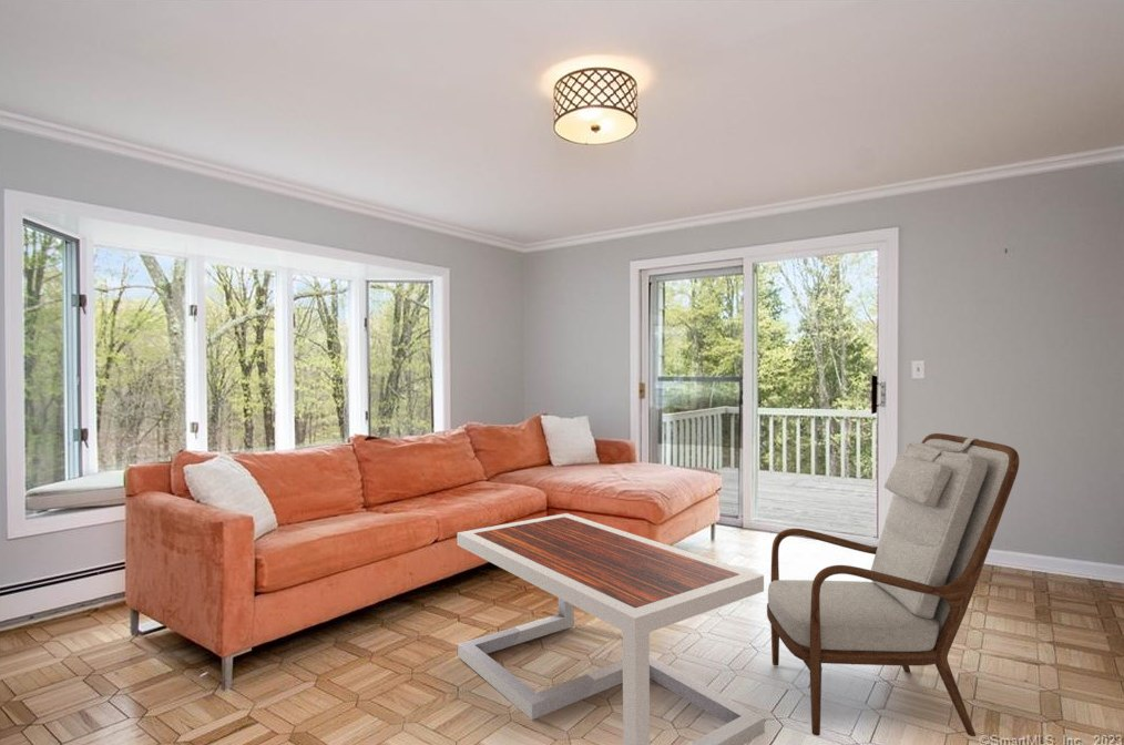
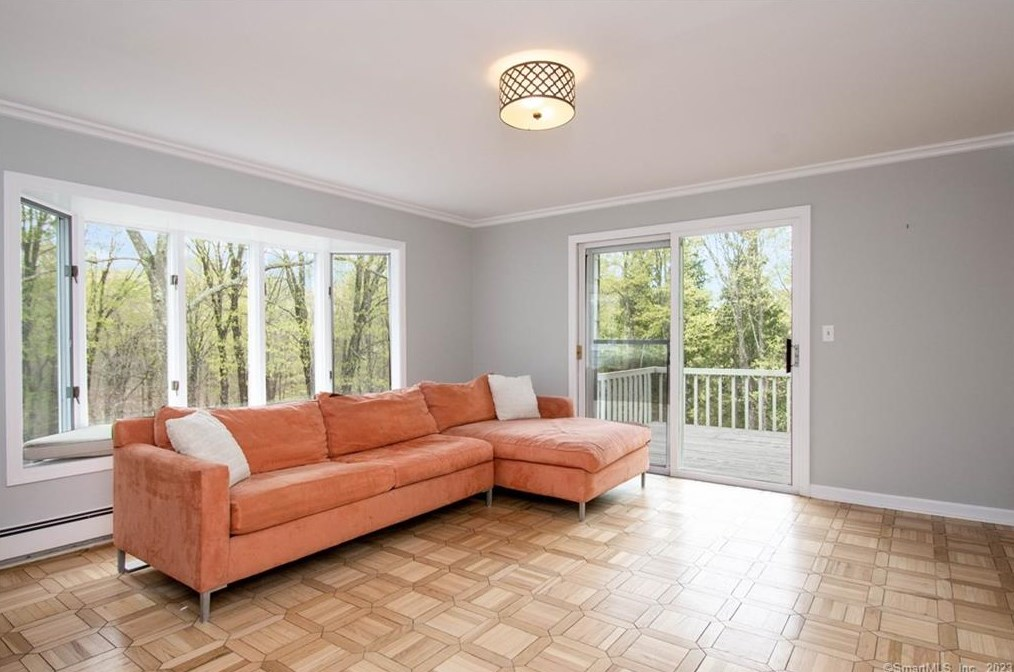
- armchair (876, 568)
- coffee table (594, 615)
